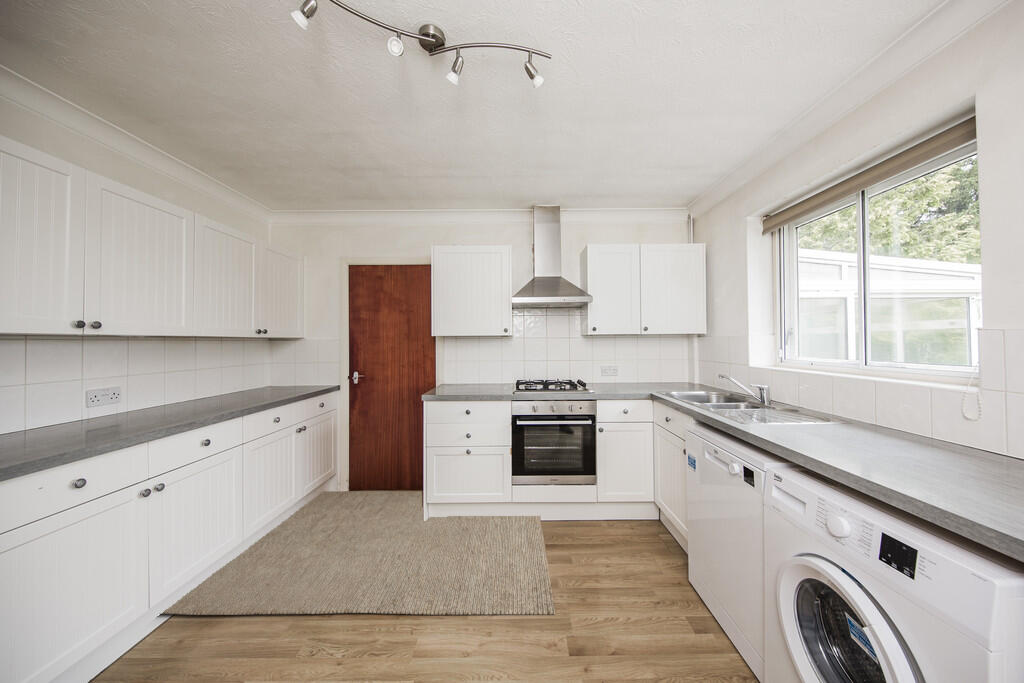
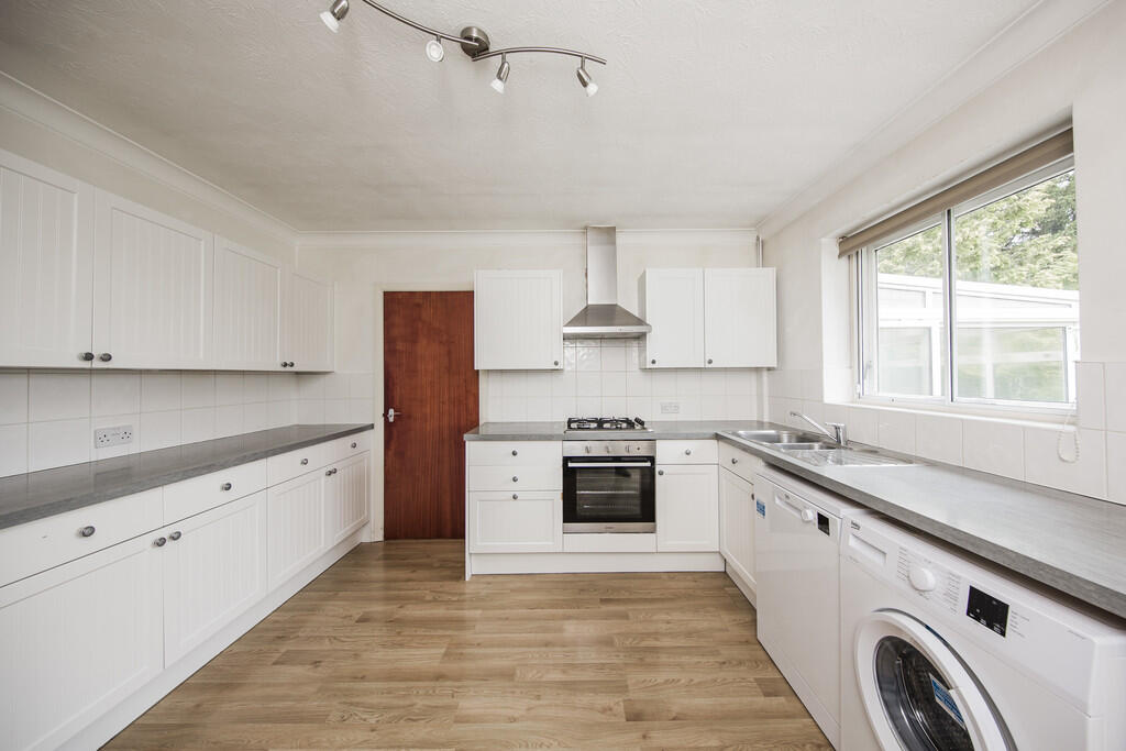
- rug (361, 534)
